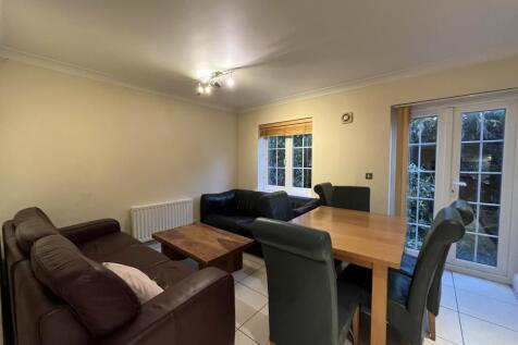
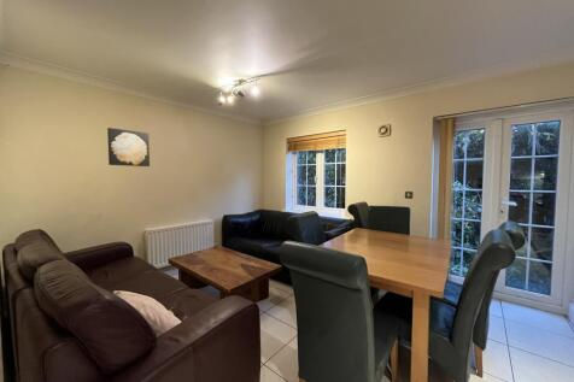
+ wall art (129, 148)
